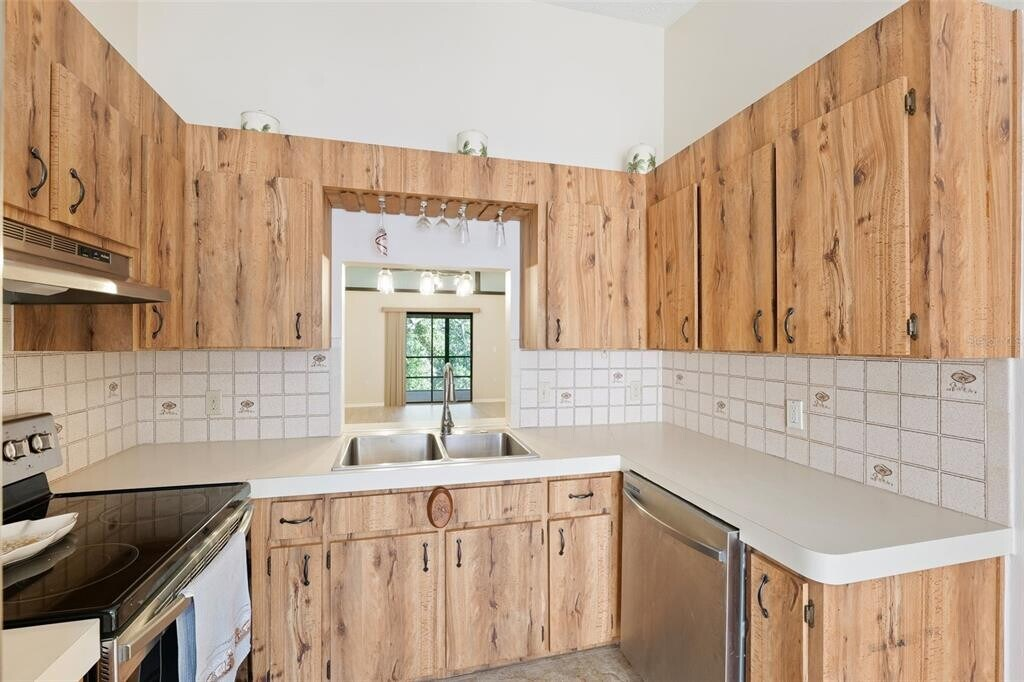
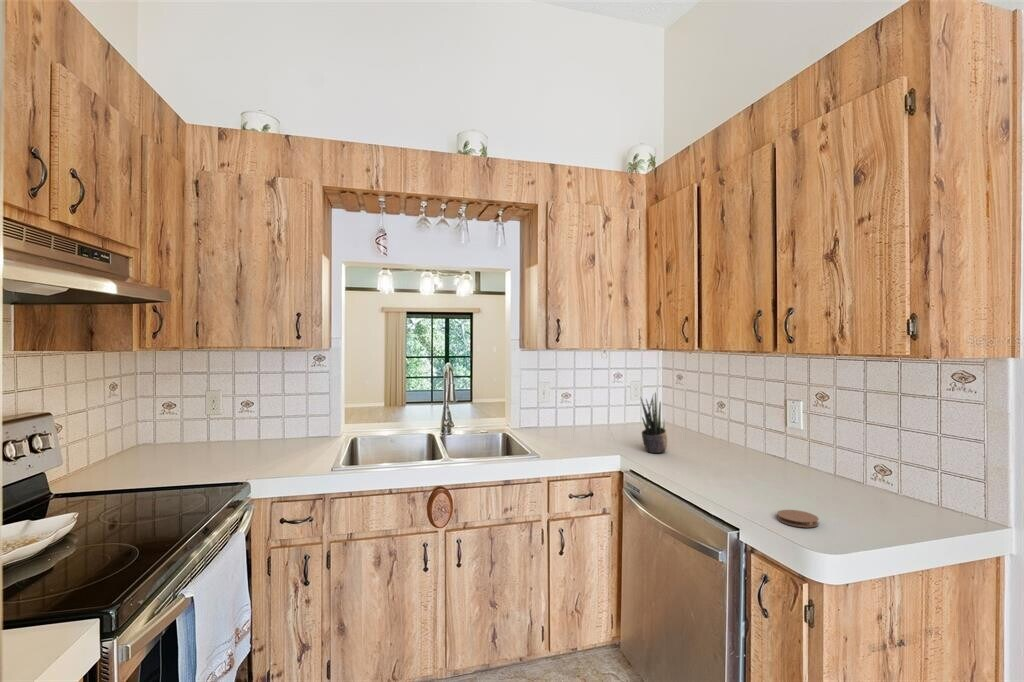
+ coaster (797, 518)
+ potted plant (652, 421)
